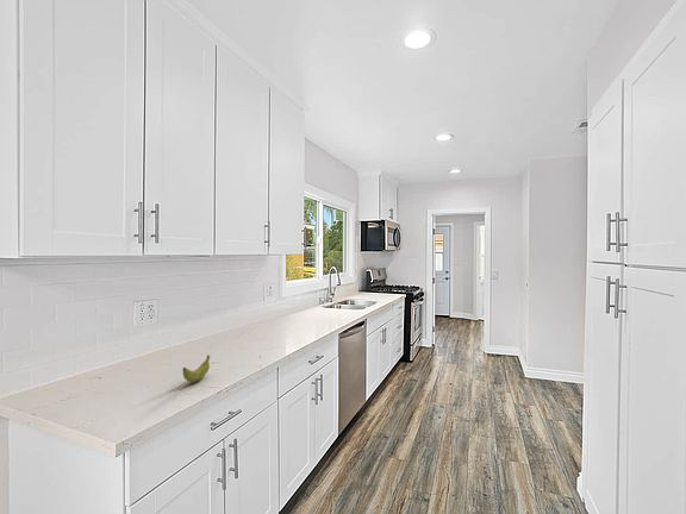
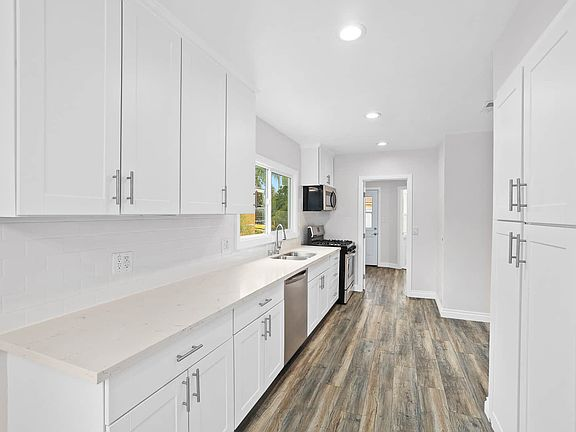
- banana (197, 370)
